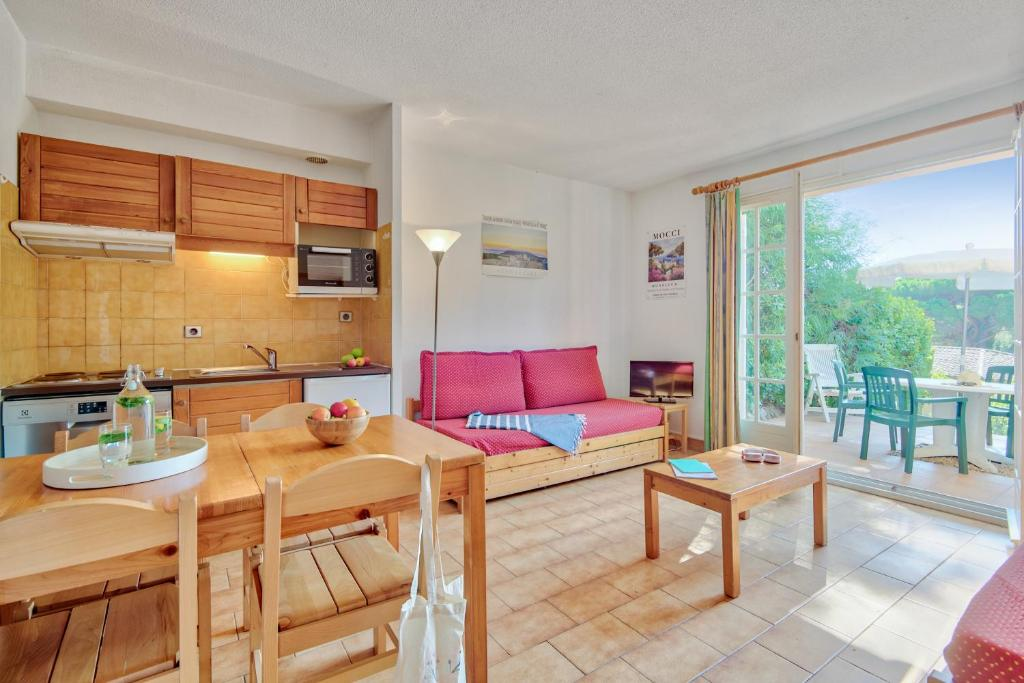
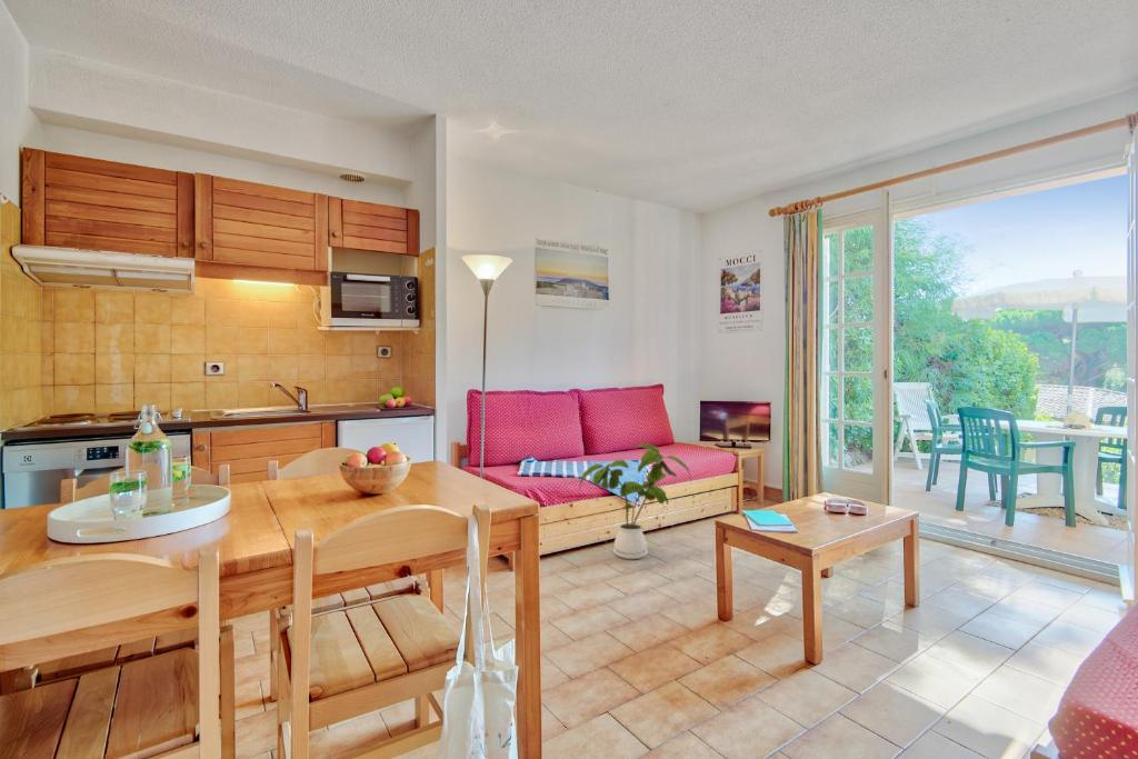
+ house plant (647, 499)
